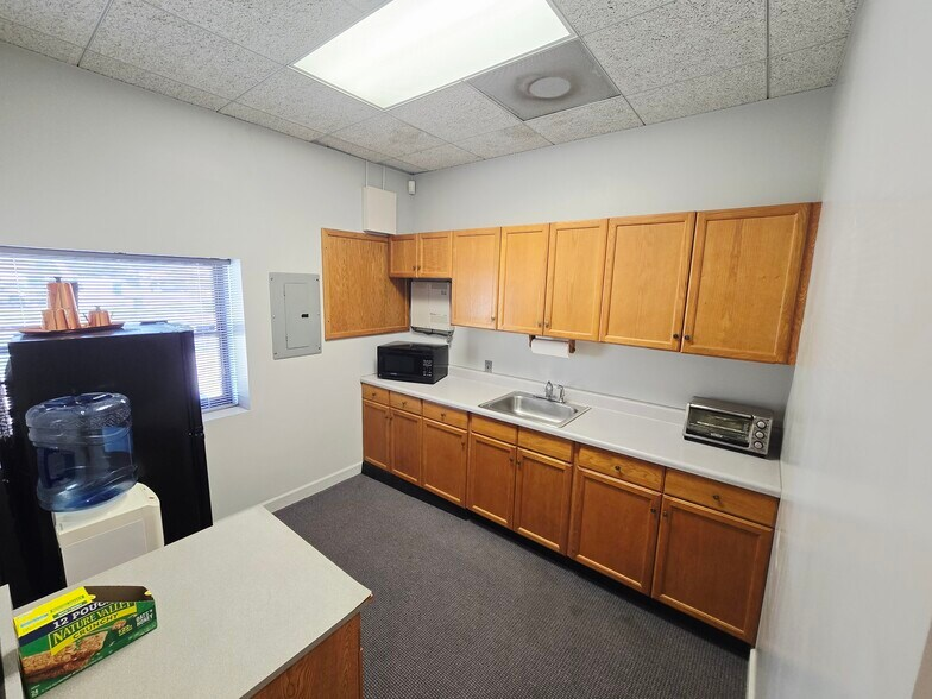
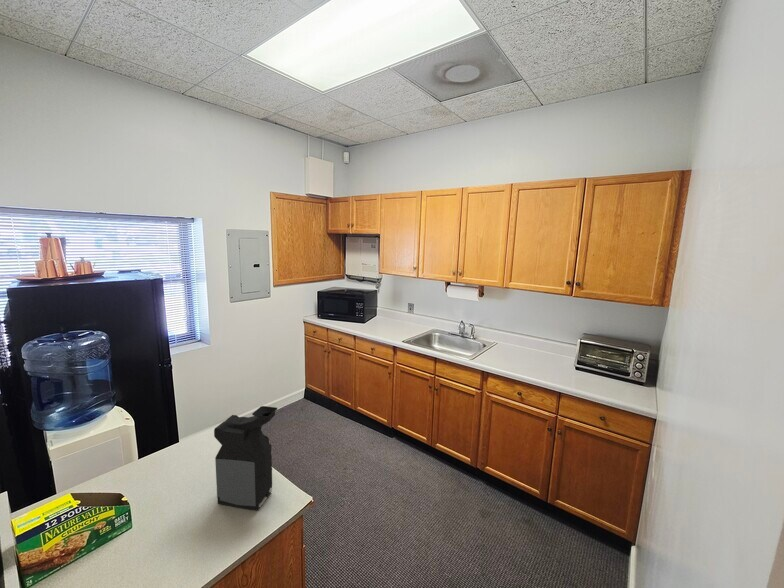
+ coffee maker (247, 454)
